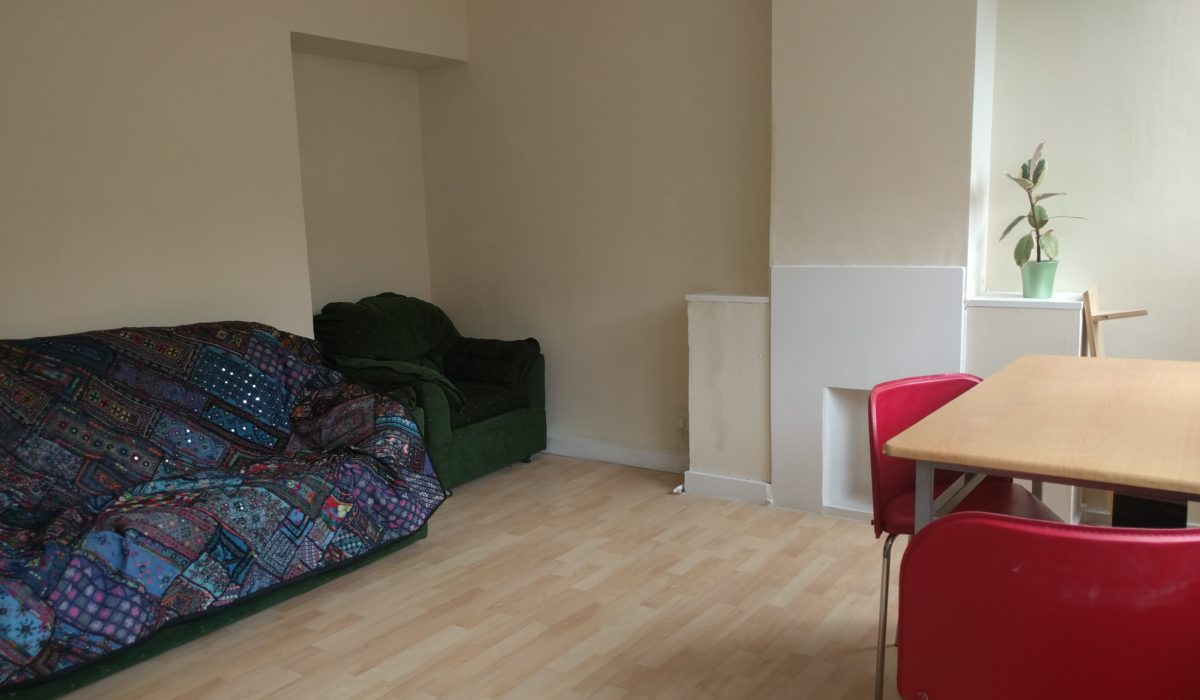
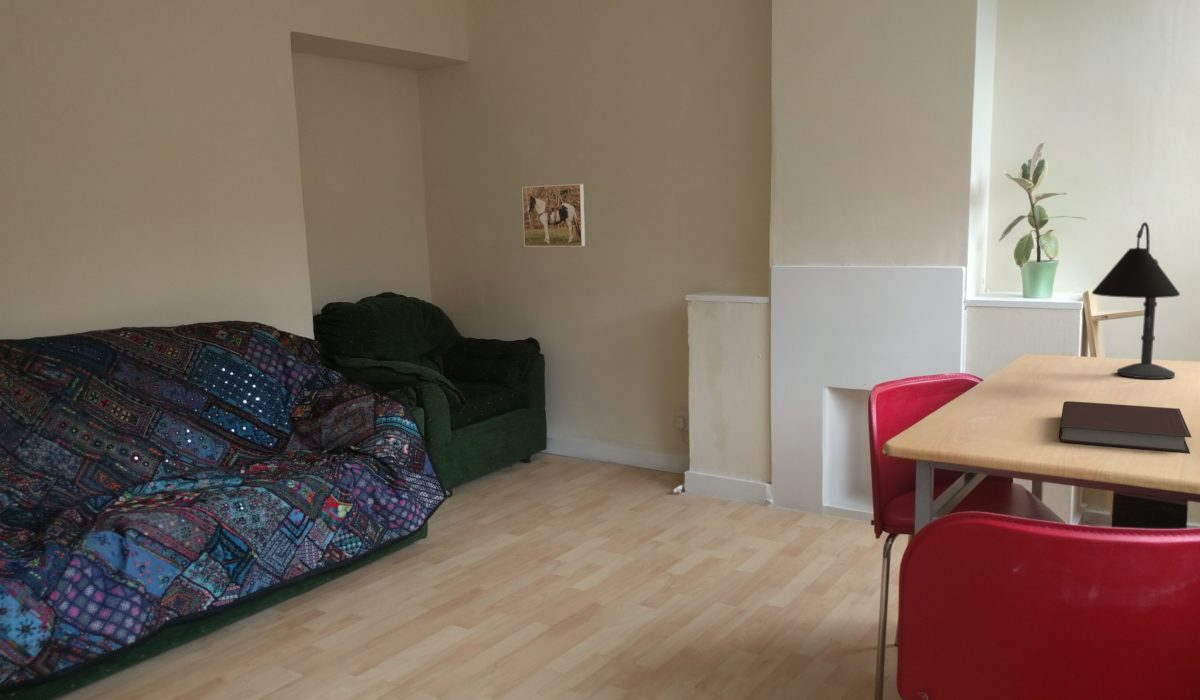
+ desk lamp (1143, 304)
+ notebook (1121, 424)
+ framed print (553, 216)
